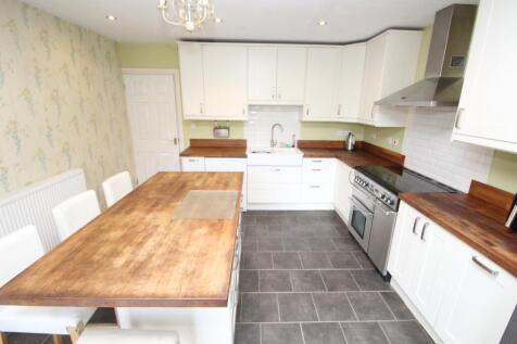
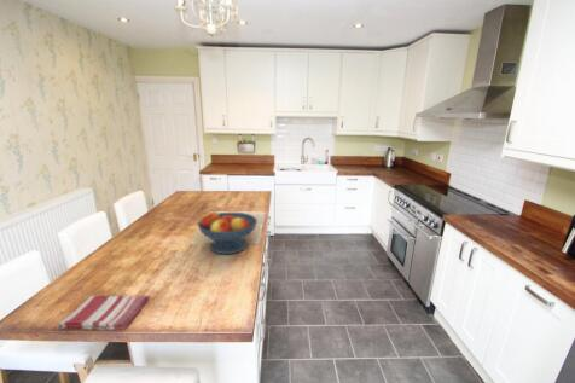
+ fruit bowl (228, 228)
+ dish towel (106, 309)
